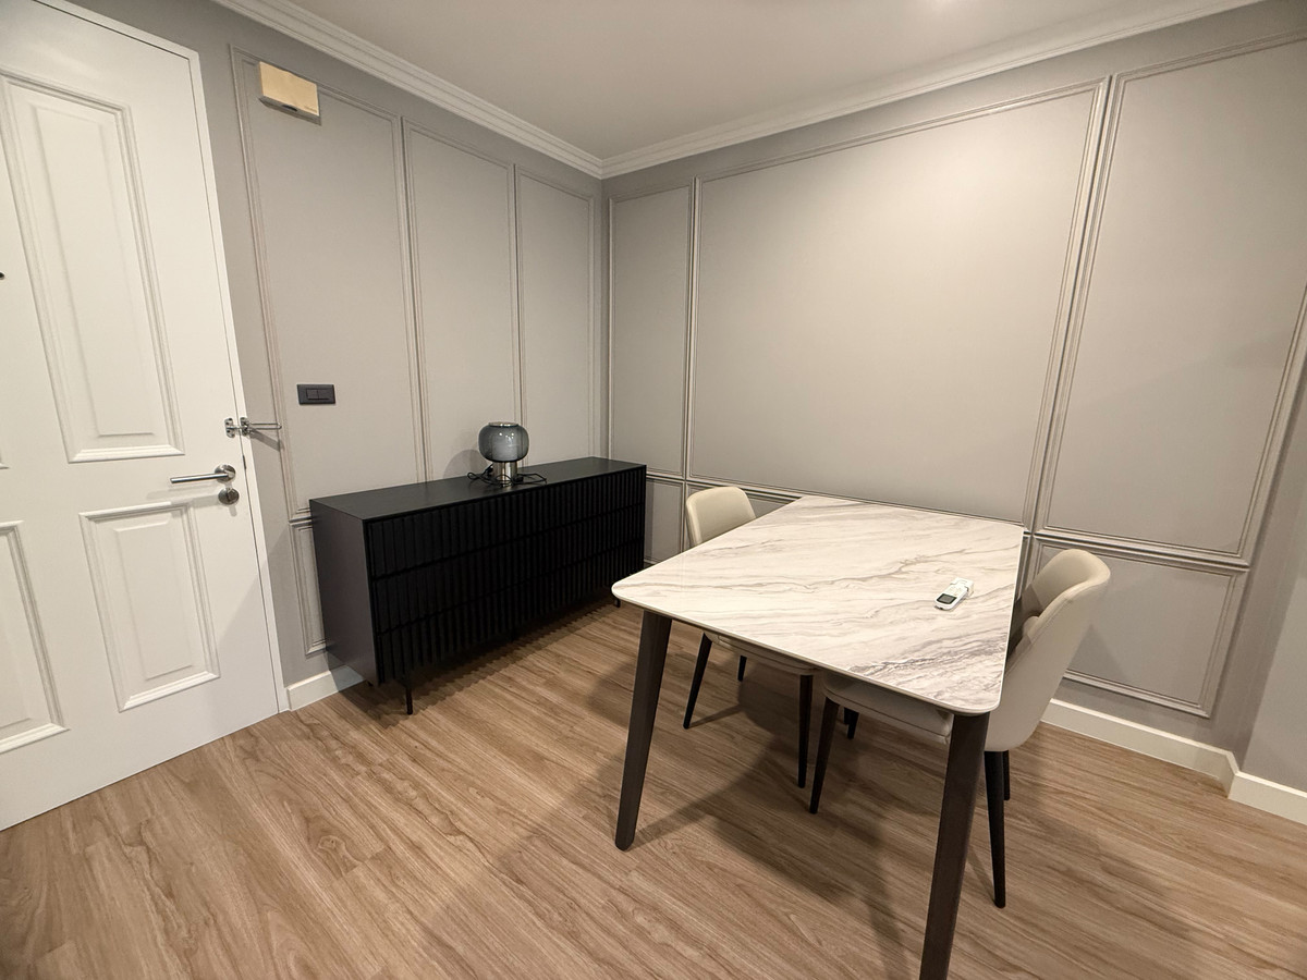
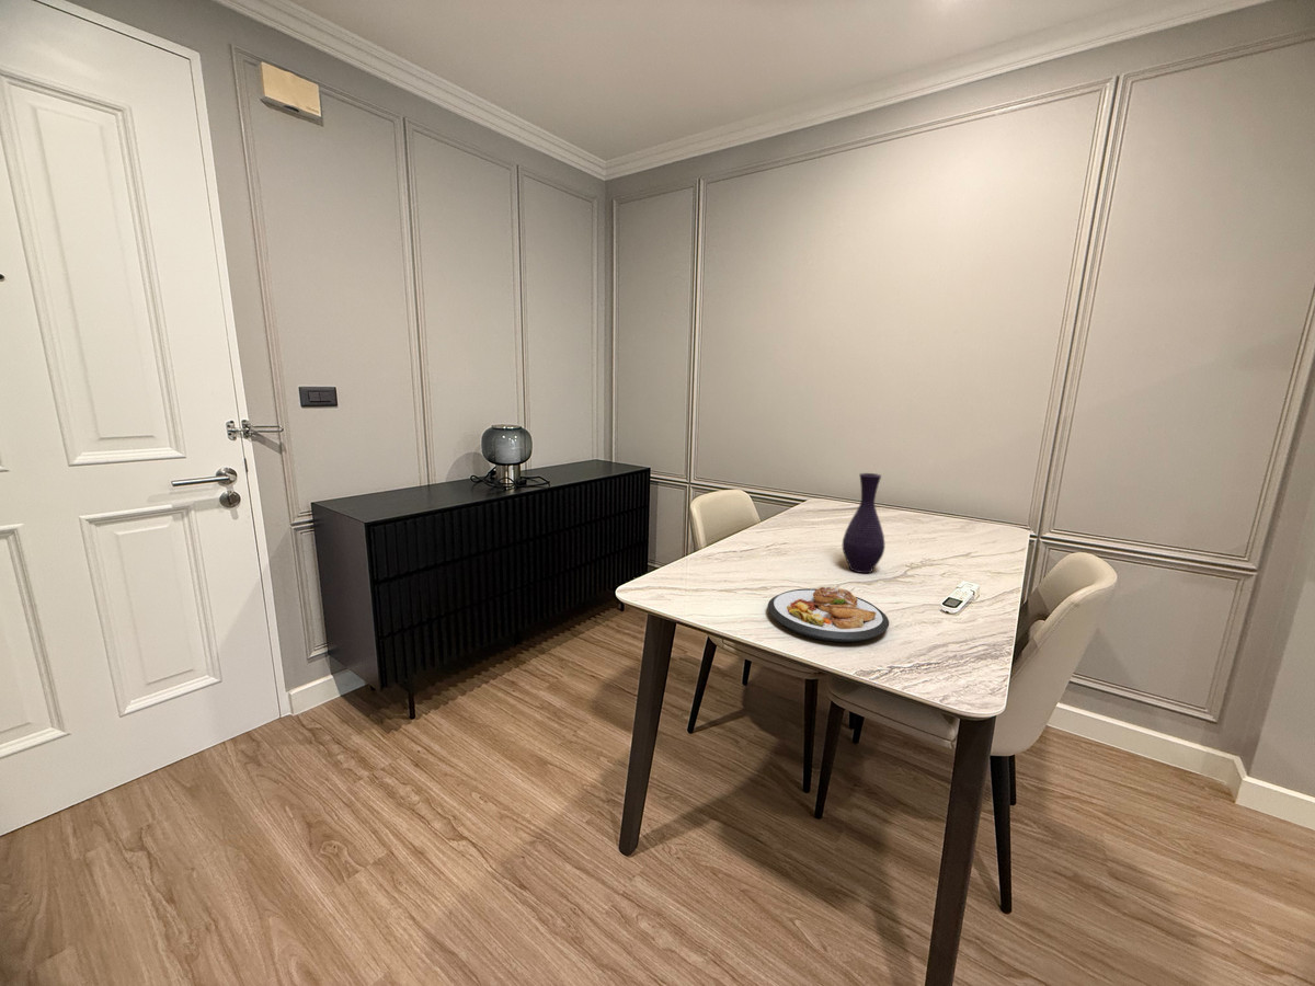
+ vase (865, 523)
+ plate (826, 608)
